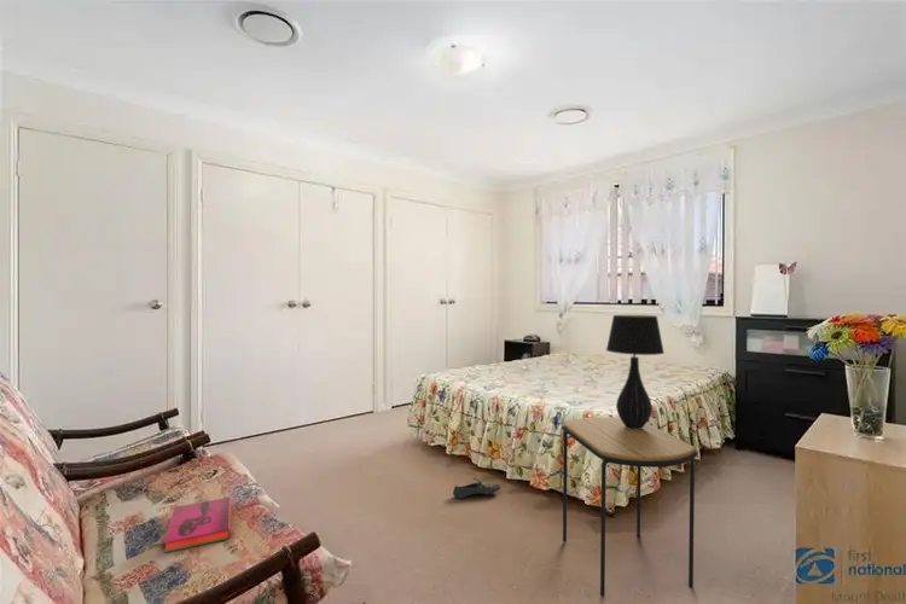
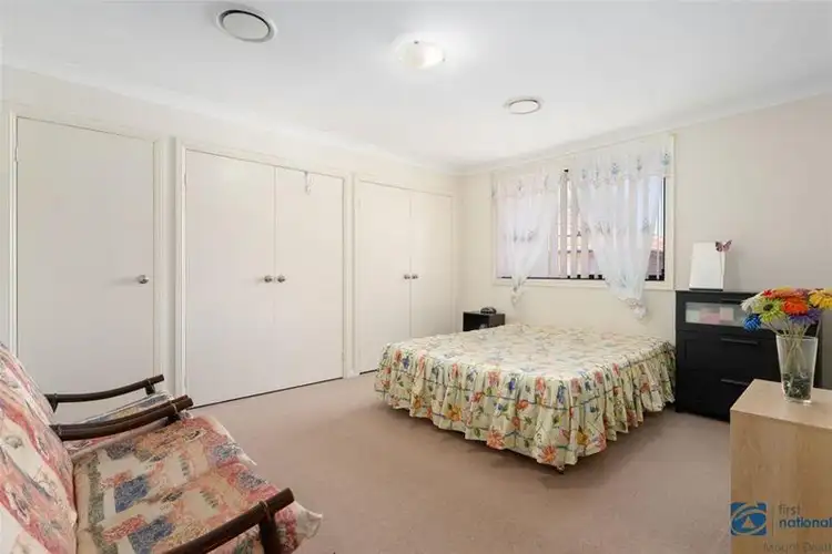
- shoe (476, 487)
- table lamp (634, 371)
- hardback book (201, 521)
- side table (637, 498)
